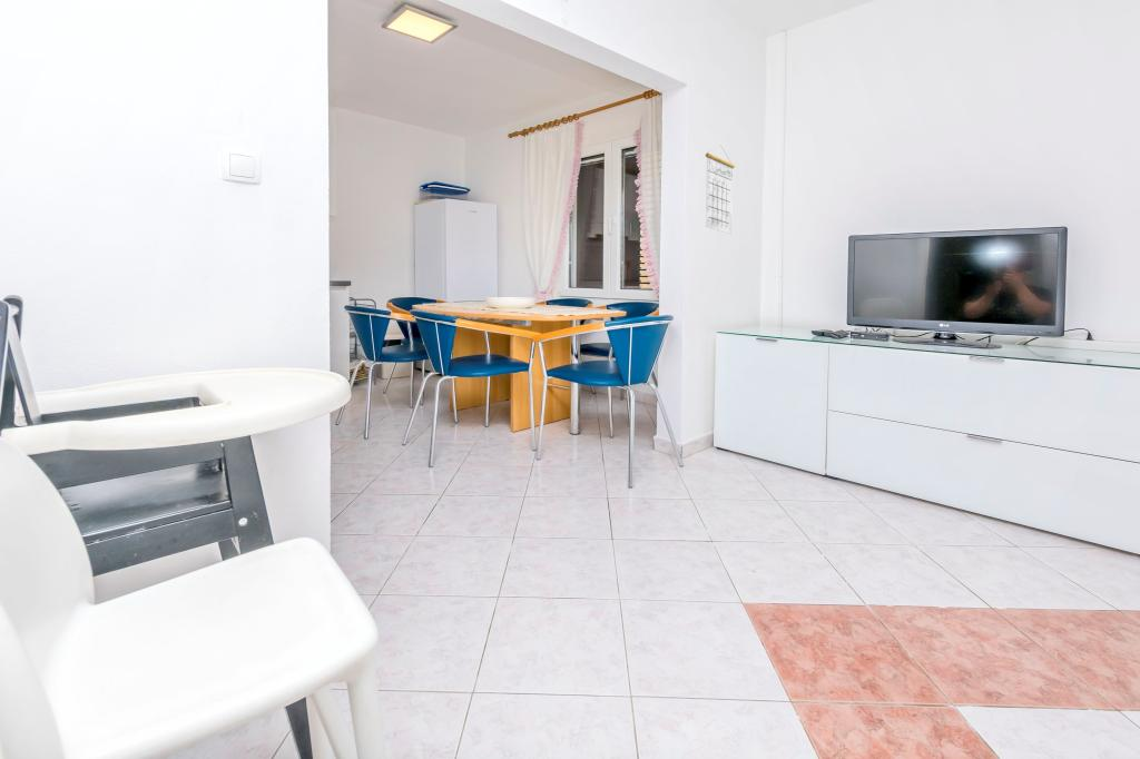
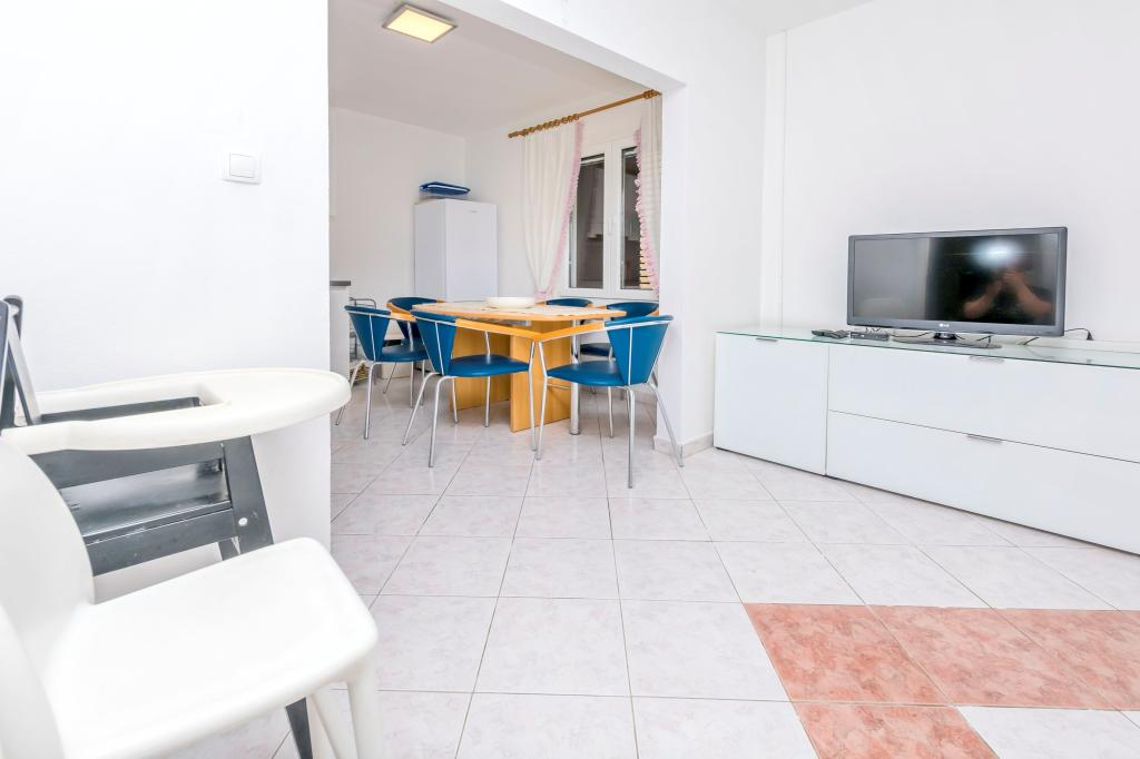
- calendar (719, 186)
